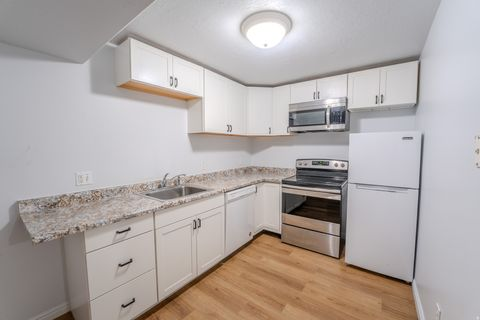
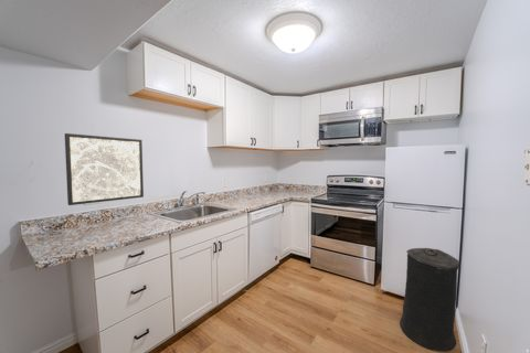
+ wall art (108, 169)
+ trash can (427, 289)
